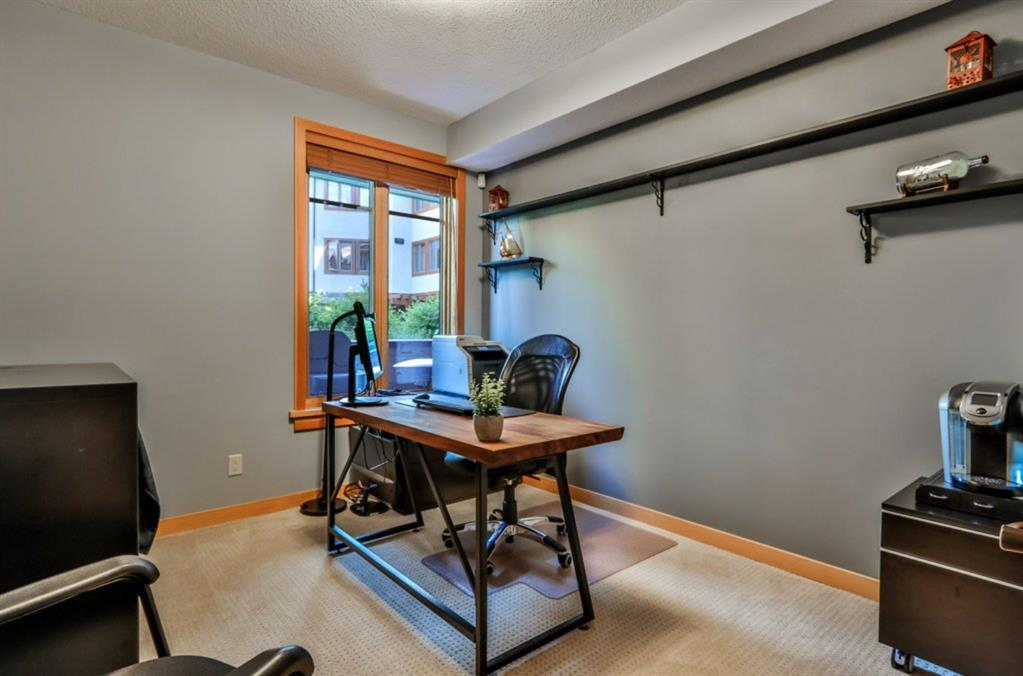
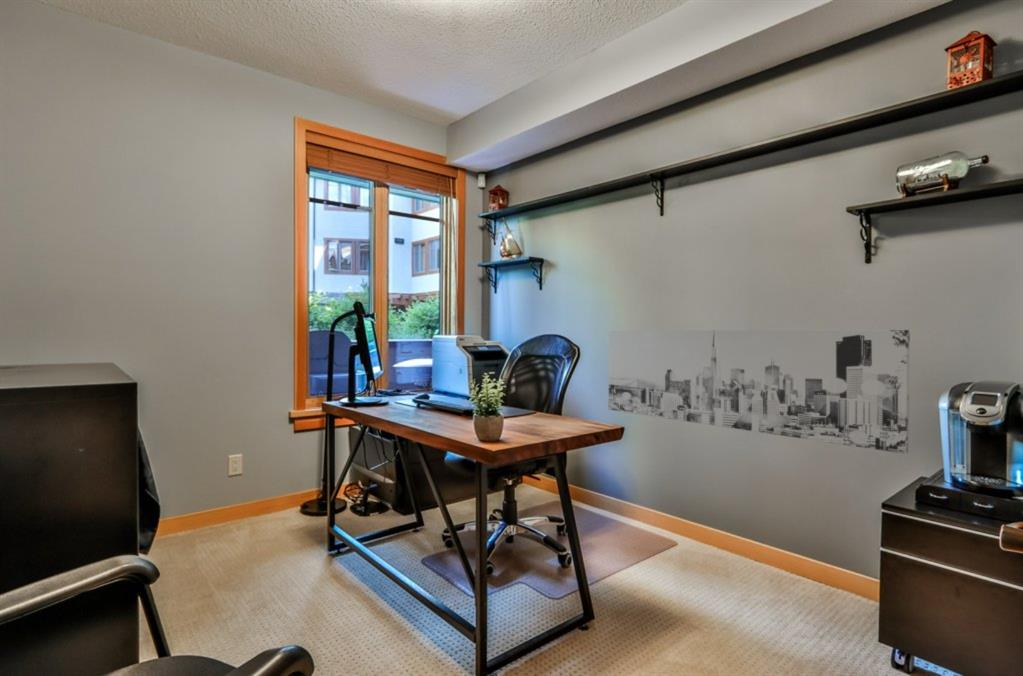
+ wall art (726, 378)
